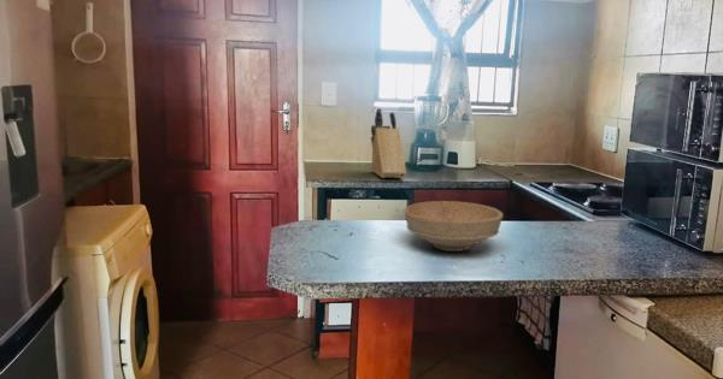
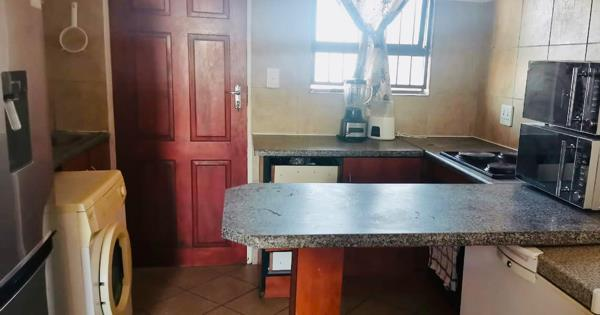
- knife block (387, 141)
- bowl (452, 227)
